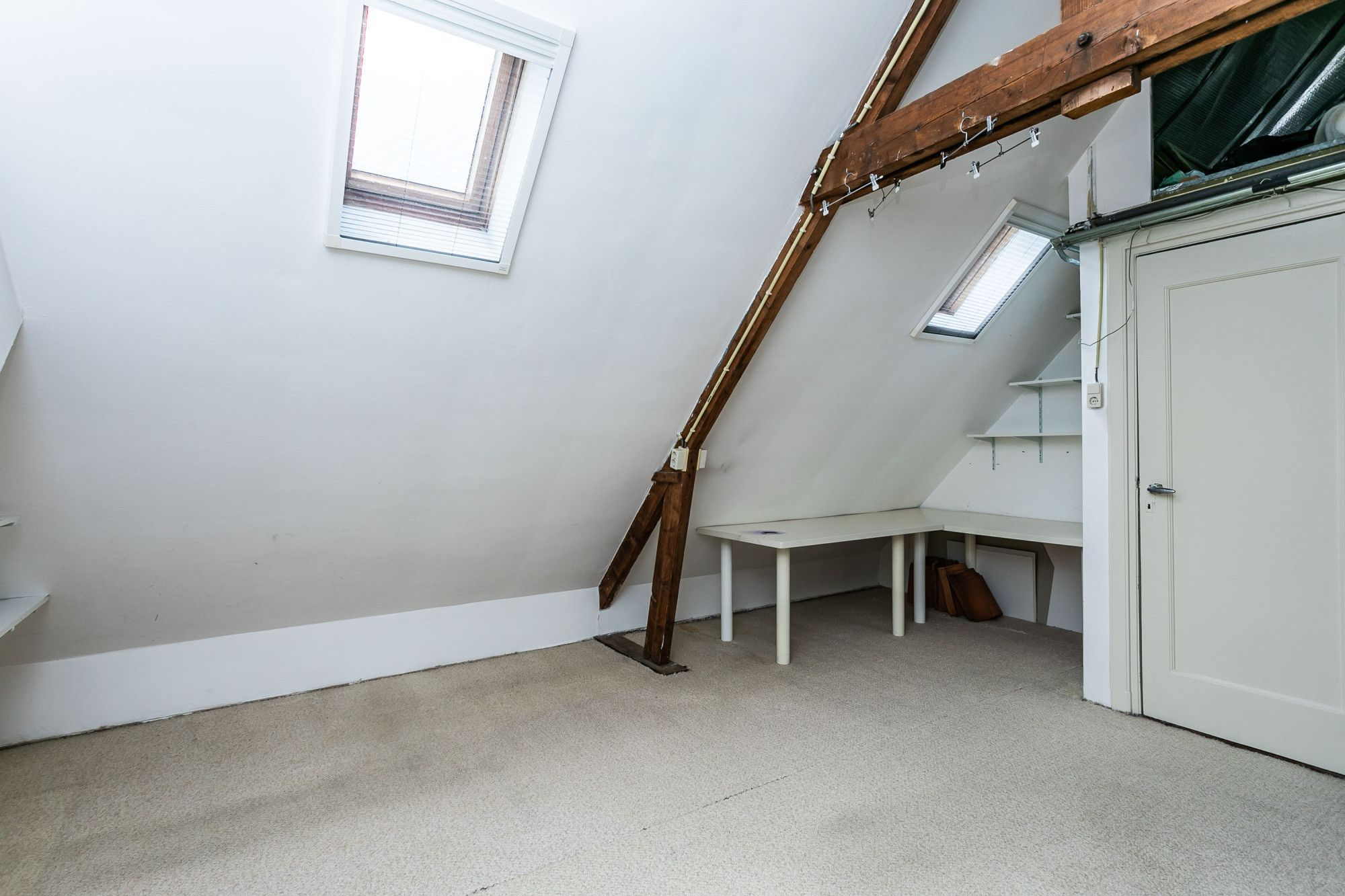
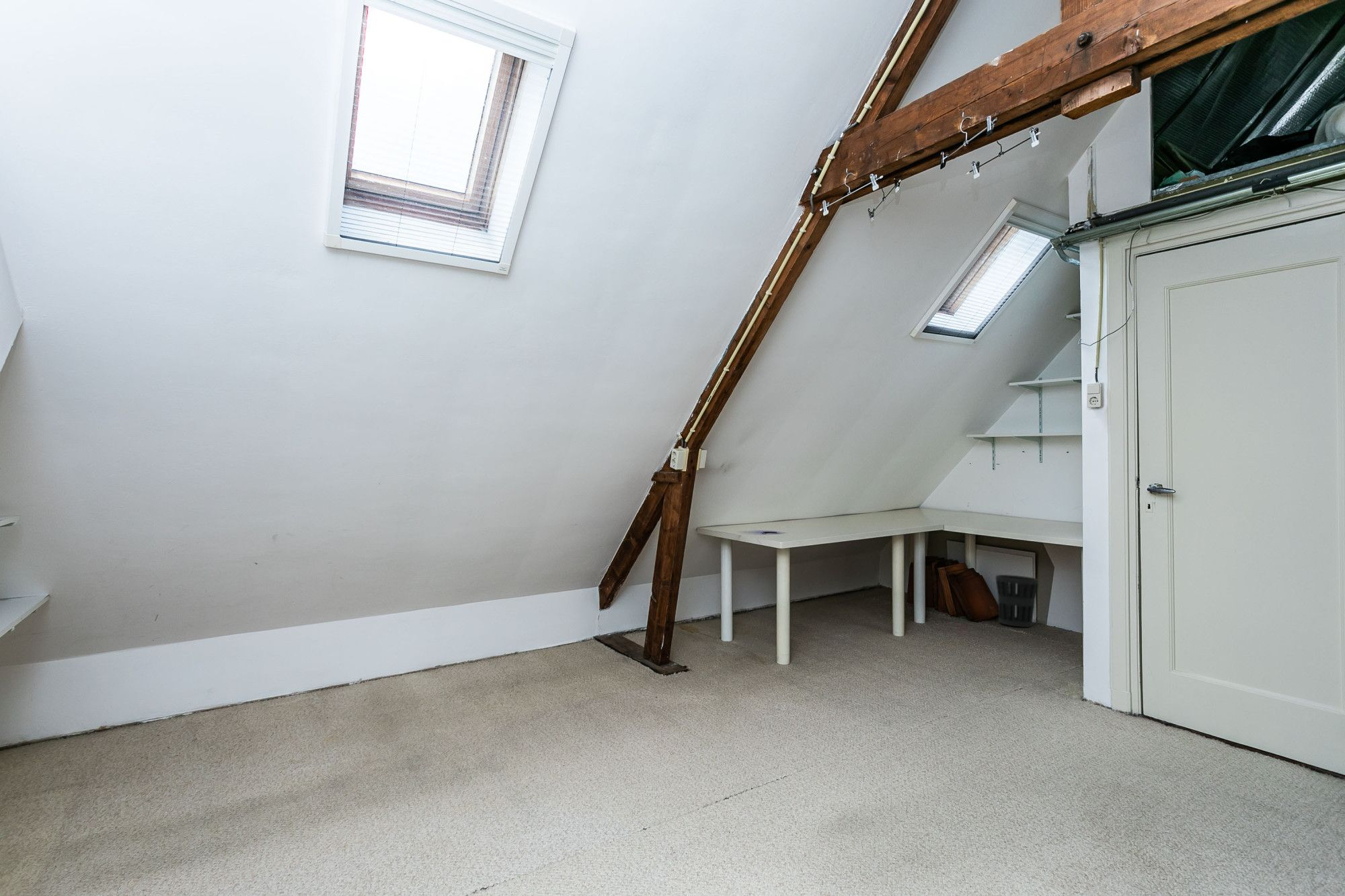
+ wastebasket (1016, 600)
